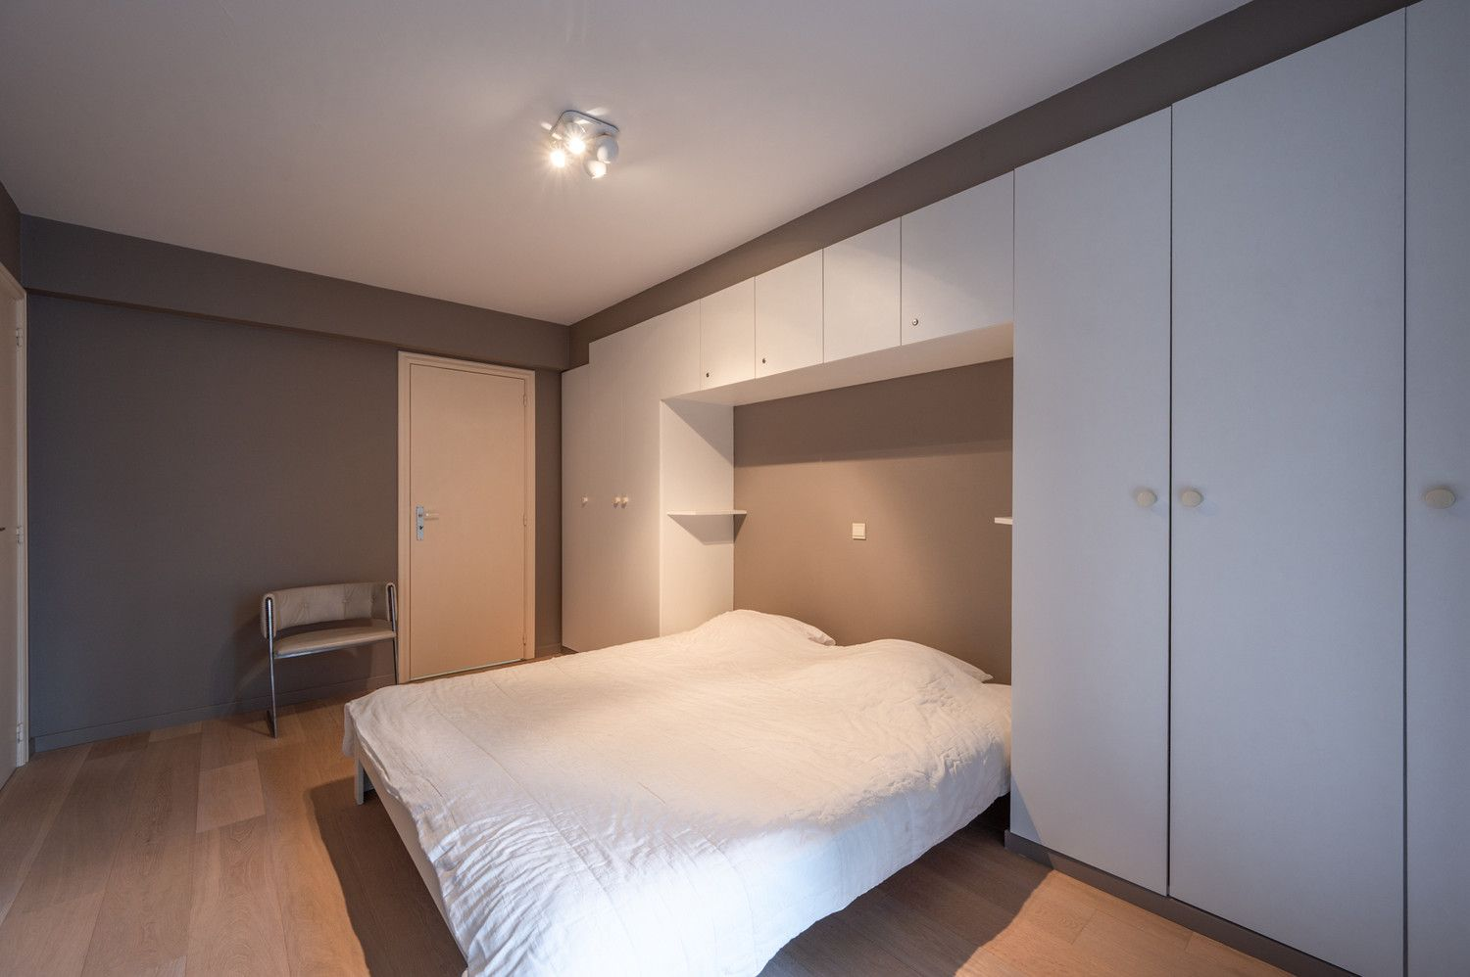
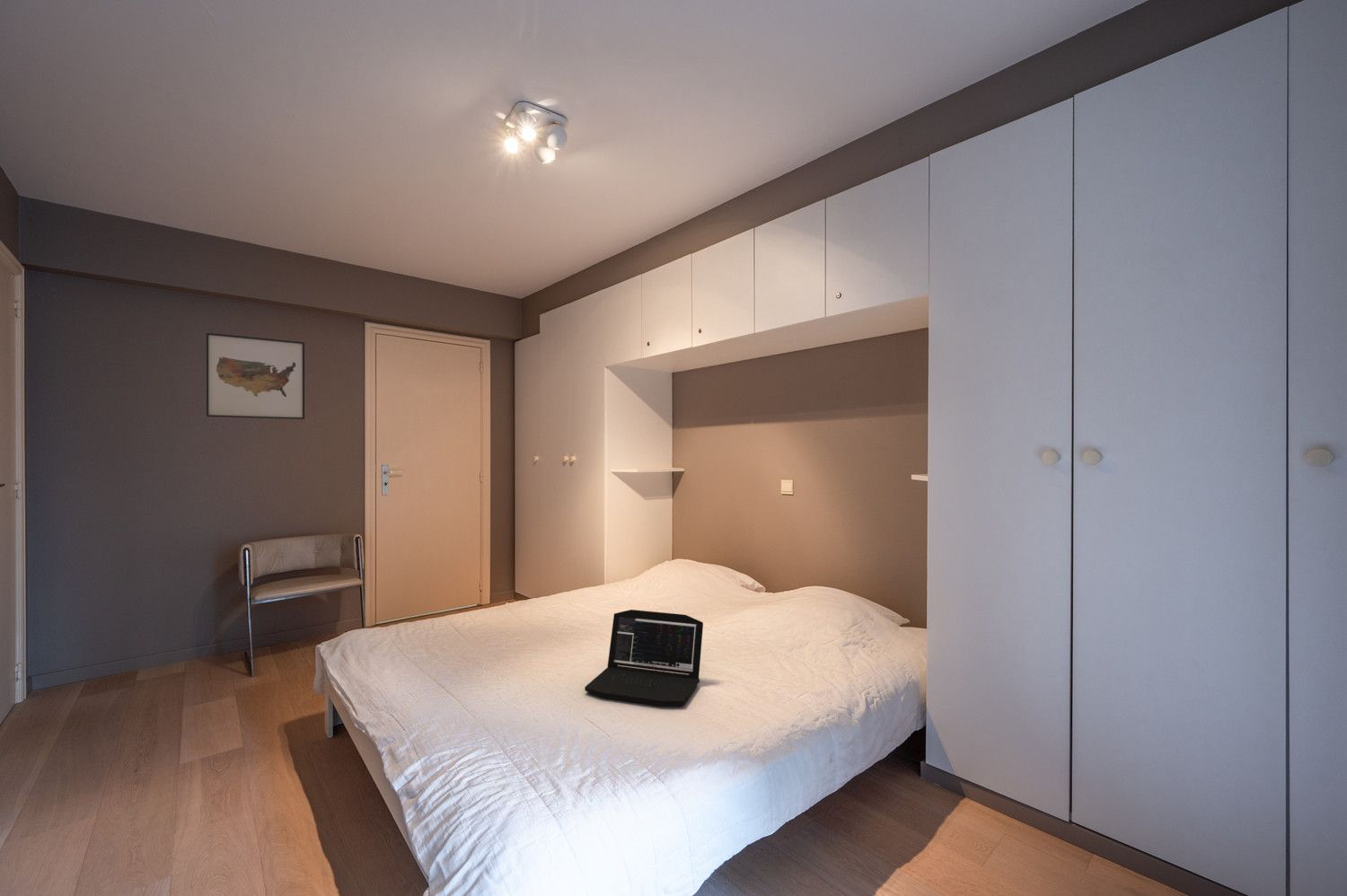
+ laptop (645, 654)
+ wall art (257, 378)
